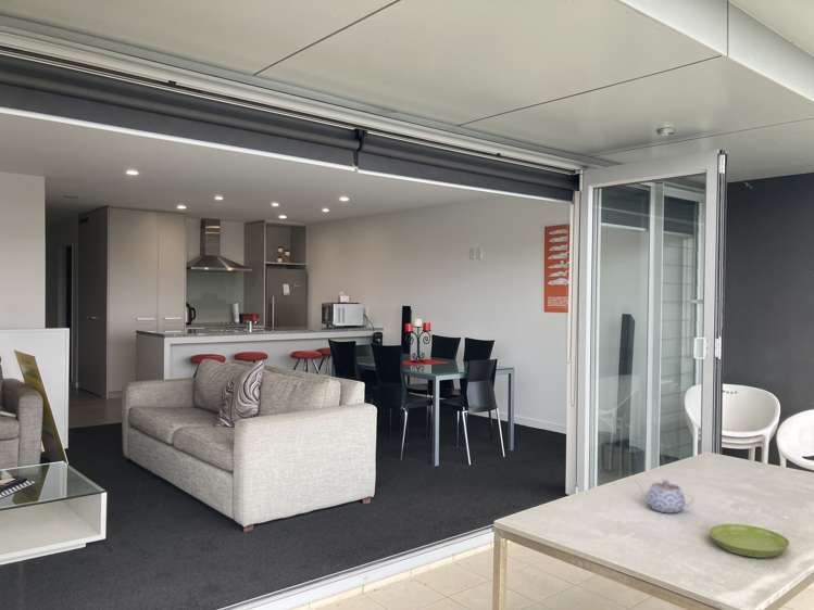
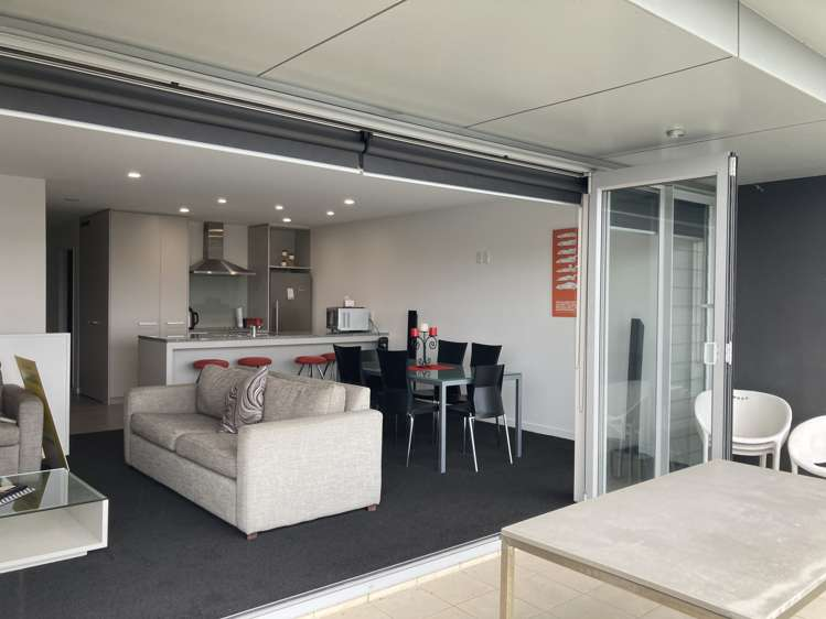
- saucer (748, 542)
- teapot (663, 494)
